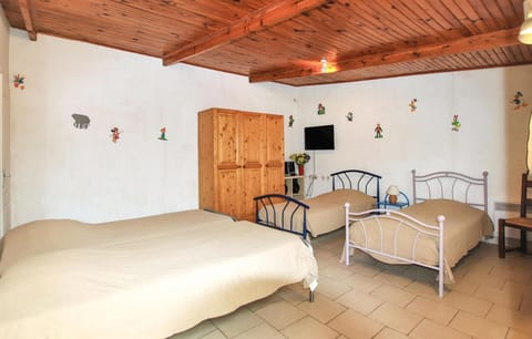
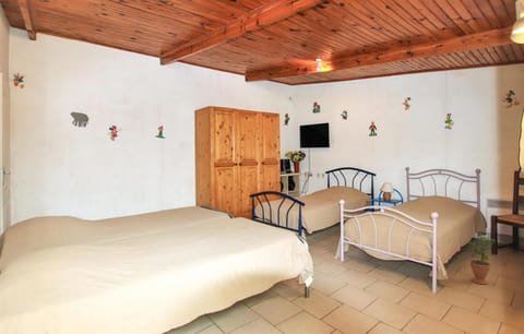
+ potted plant (480, 258)
